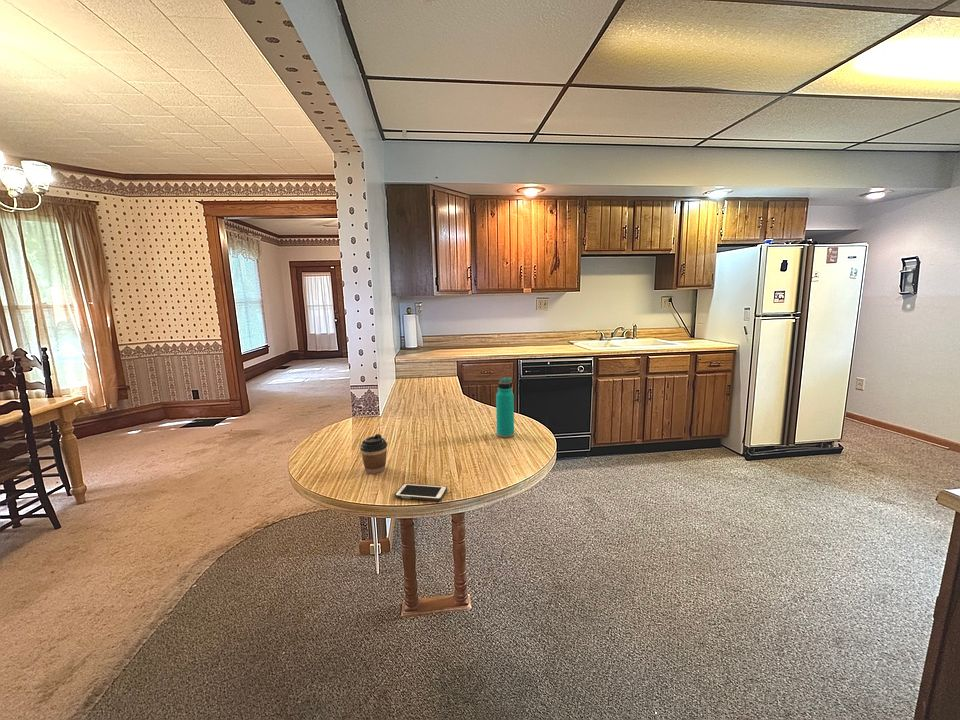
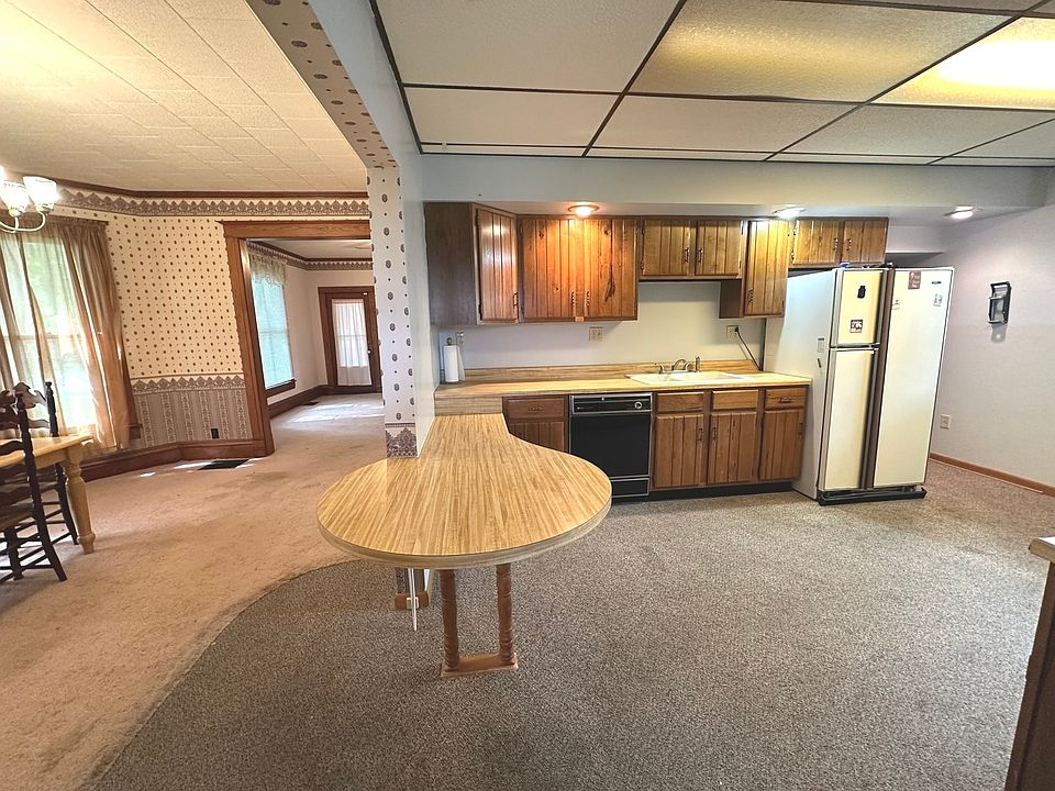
- water bottle (505, 406)
- coffee cup (374, 453)
- cell phone (421, 492)
